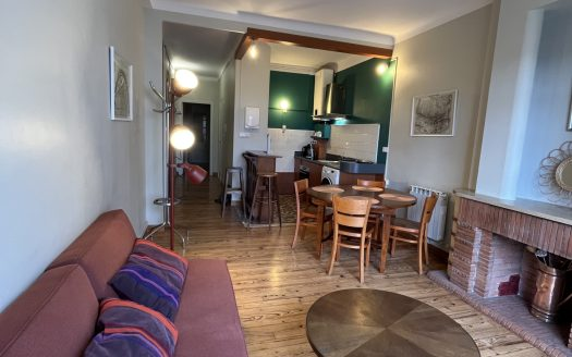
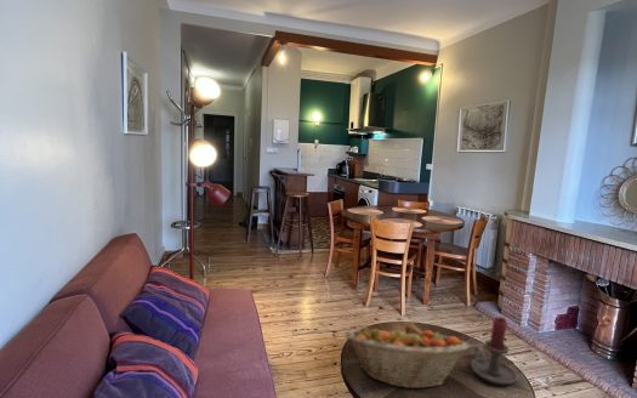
+ candle holder (493, 342)
+ fruit basket (404, 347)
